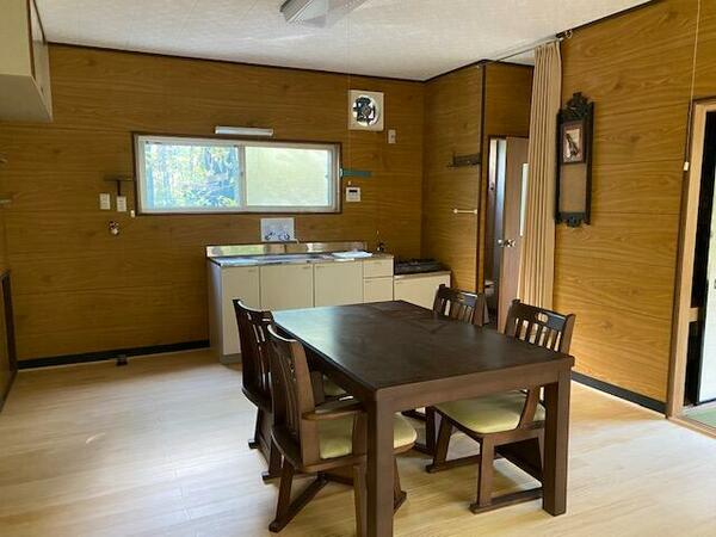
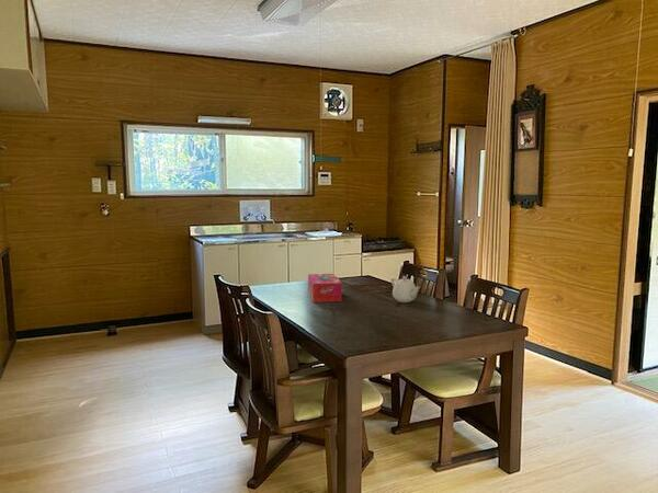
+ teapot (406, 288)
+ tissue box (324, 287)
